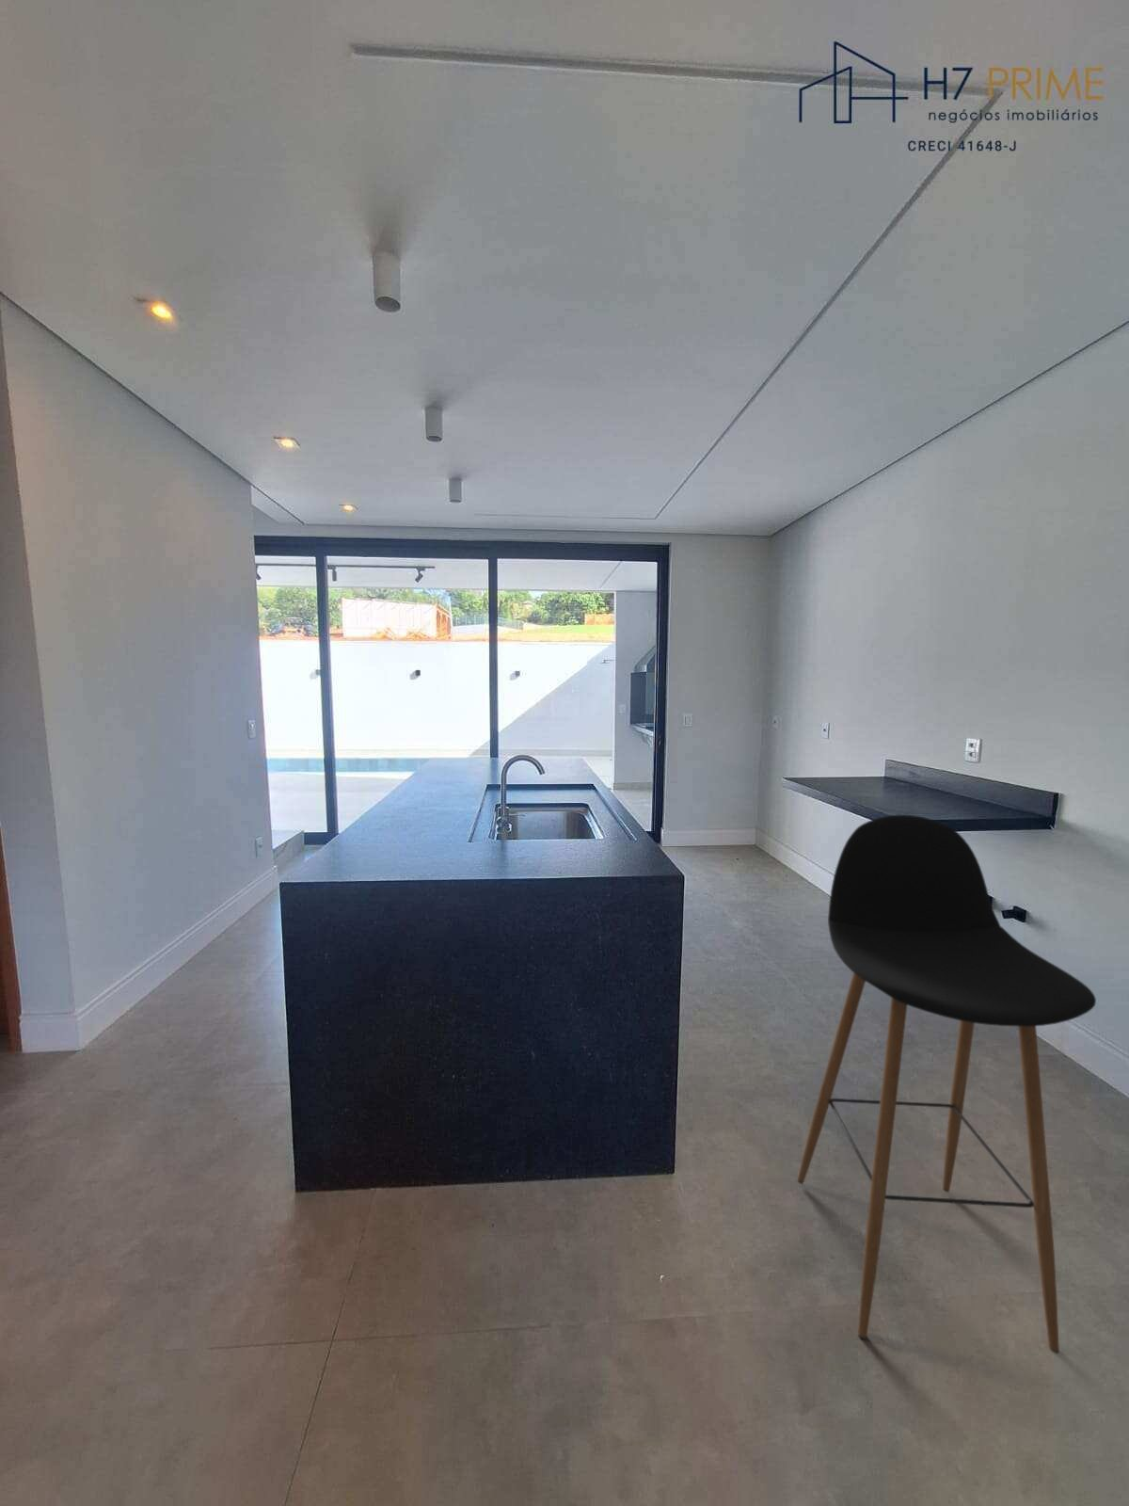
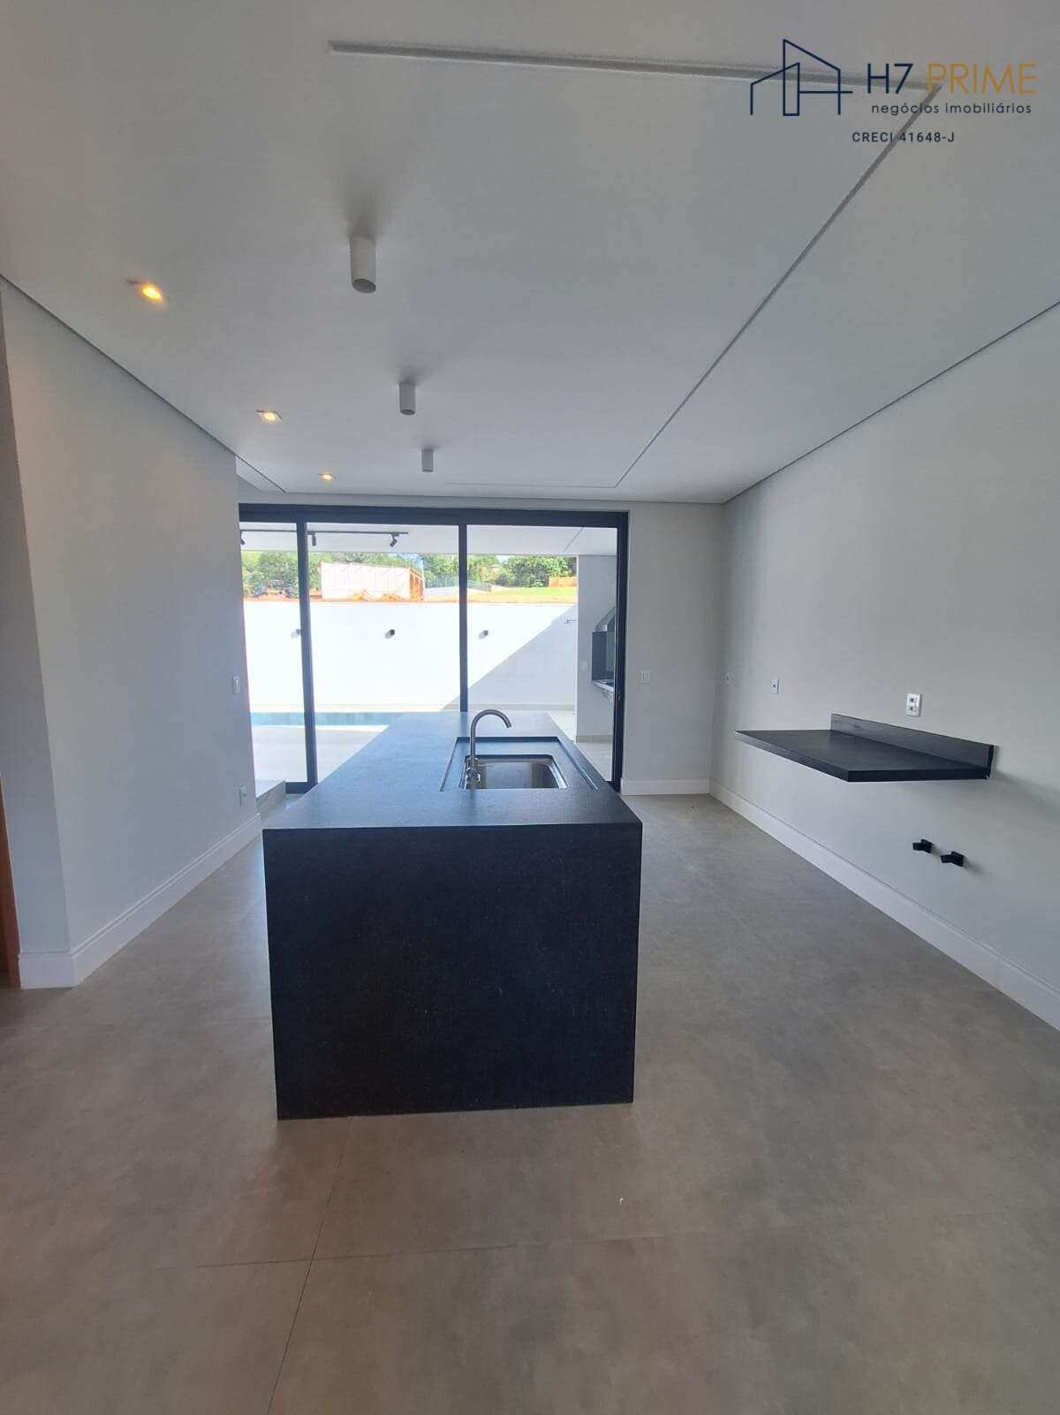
- bar stool (955, 1059)
